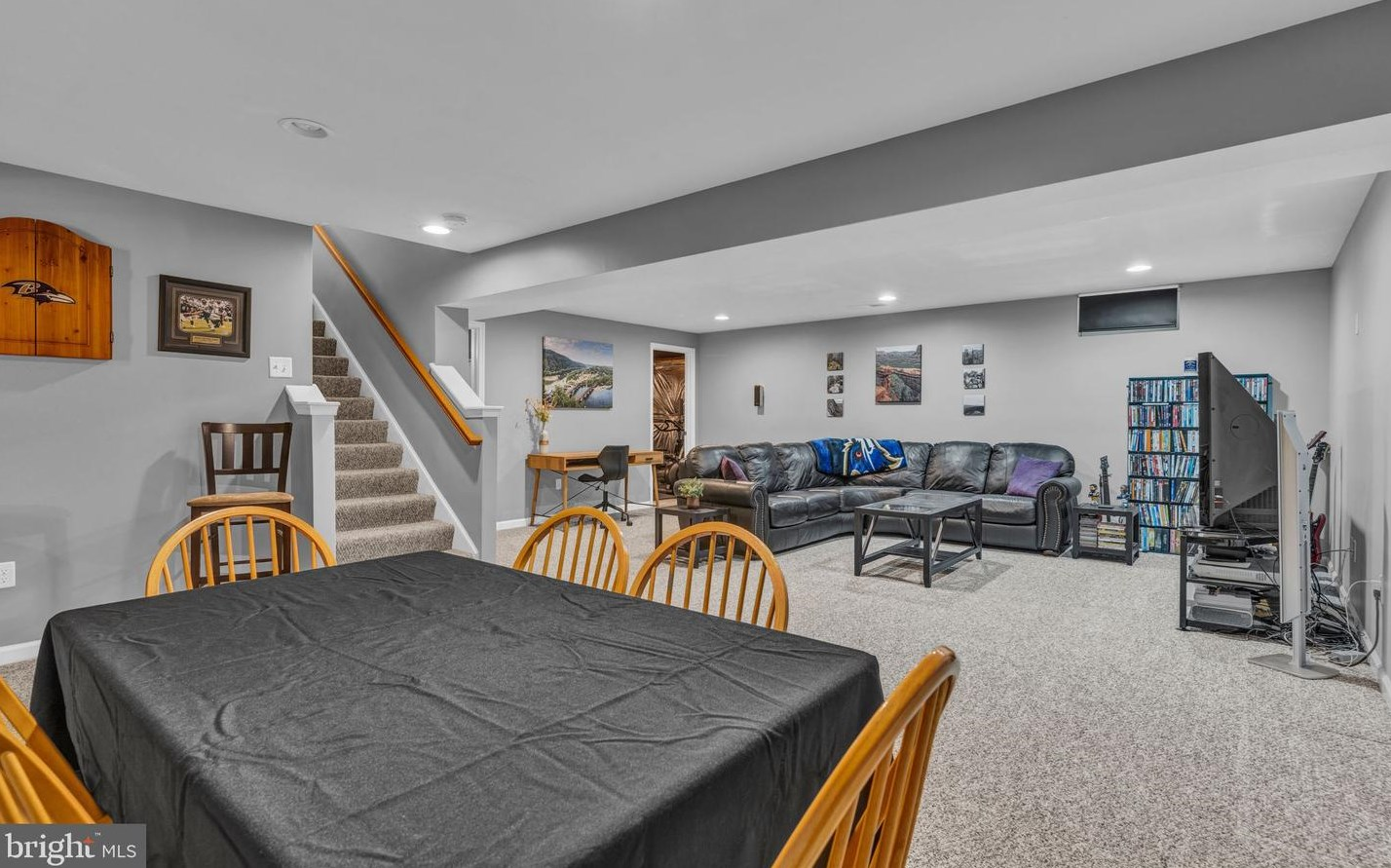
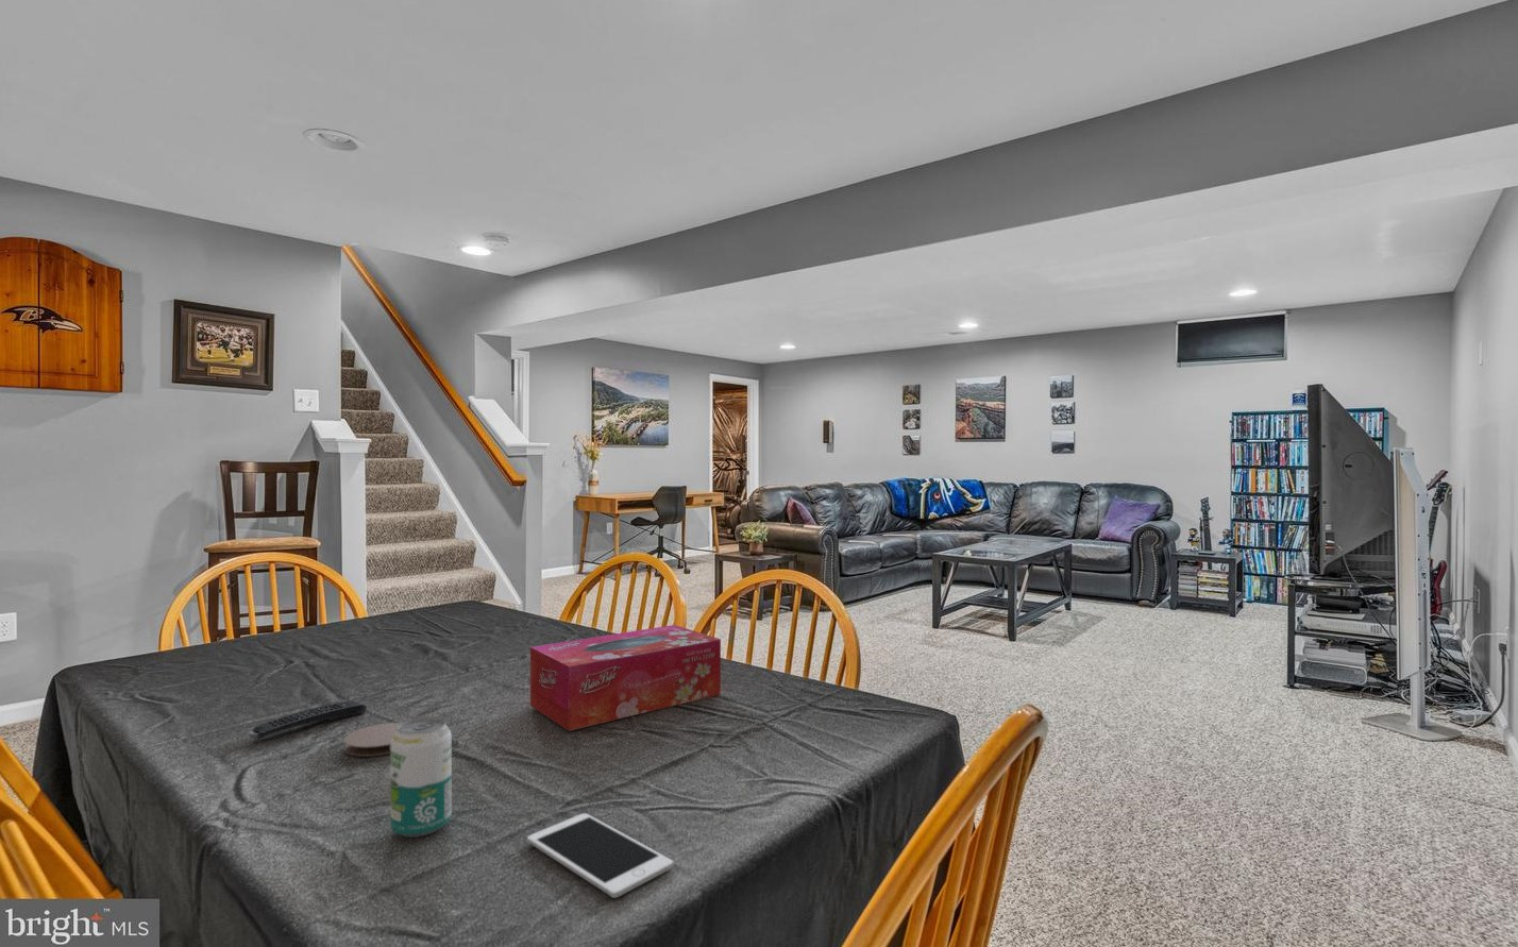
+ remote control (308, 719)
+ beverage can (421, 775)
+ cell phone (597, 851)
+ coaster (382, 739)
+ tissue box (627, 671)
